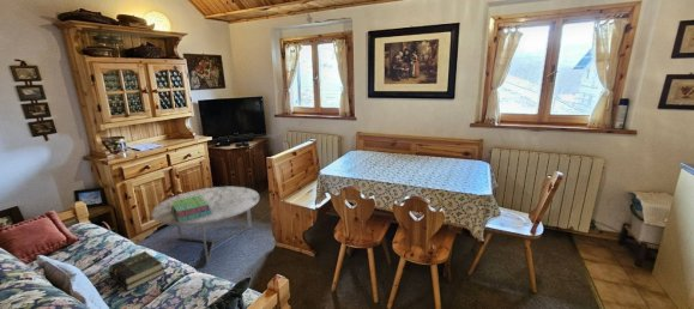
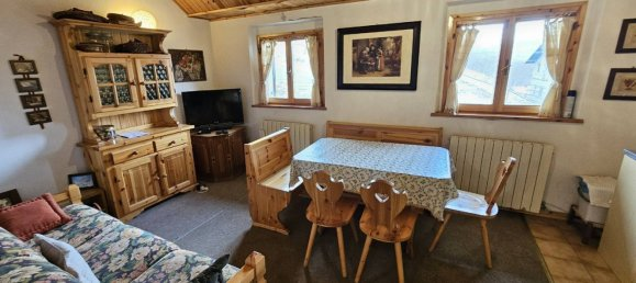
- stack of books (189, 206)
- book (137, 268)
- coffee table (210, 222)
